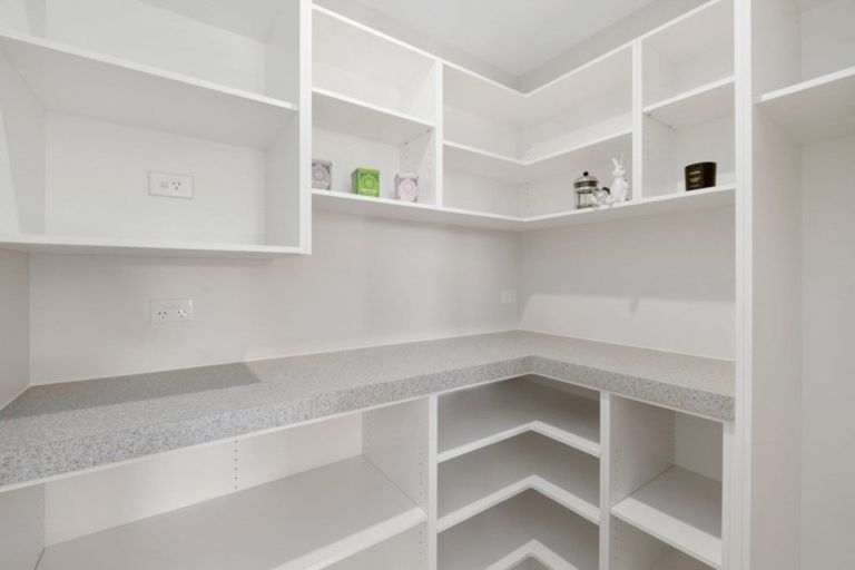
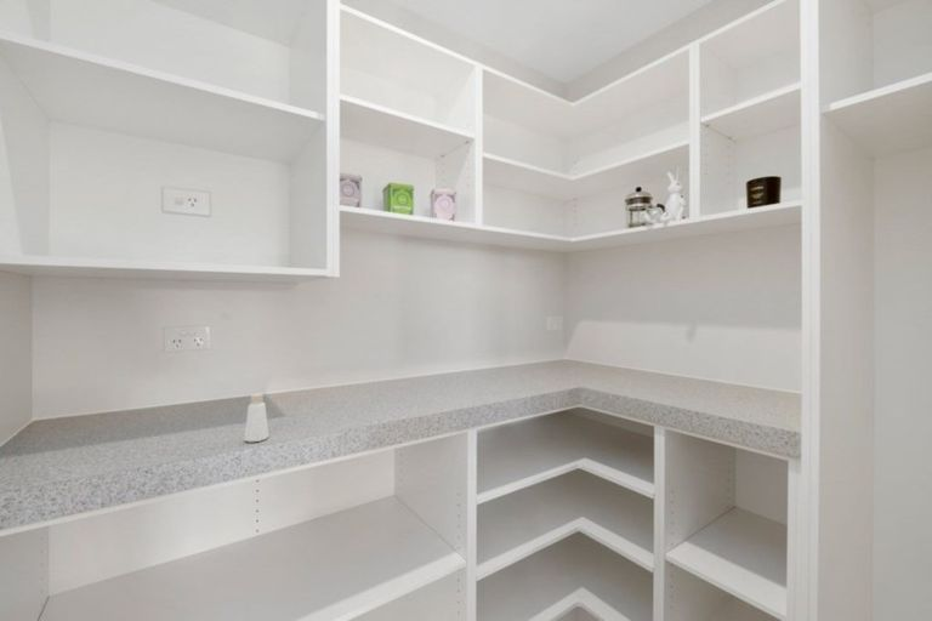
+ pepper shaker (256, 416)
